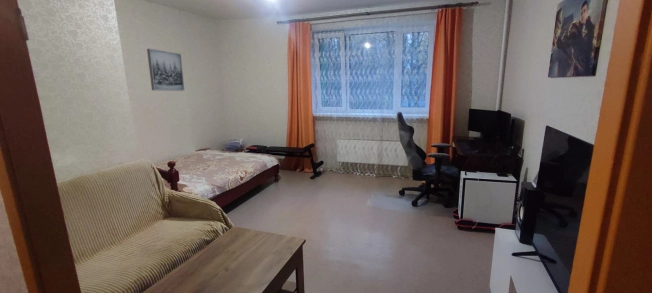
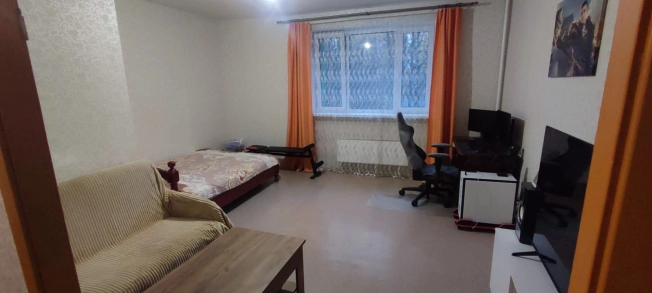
- wall art (167, 71)
